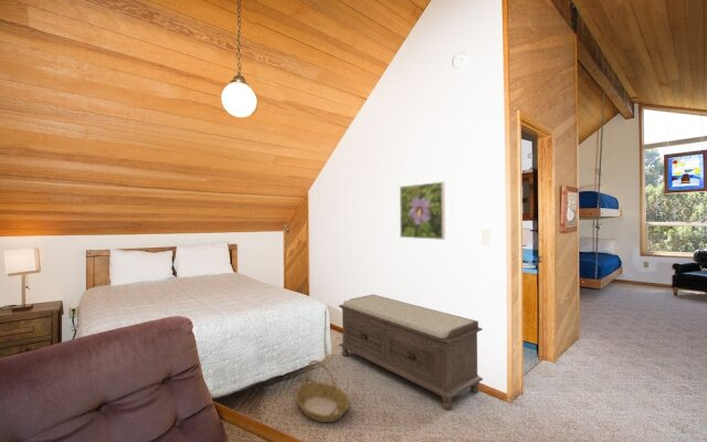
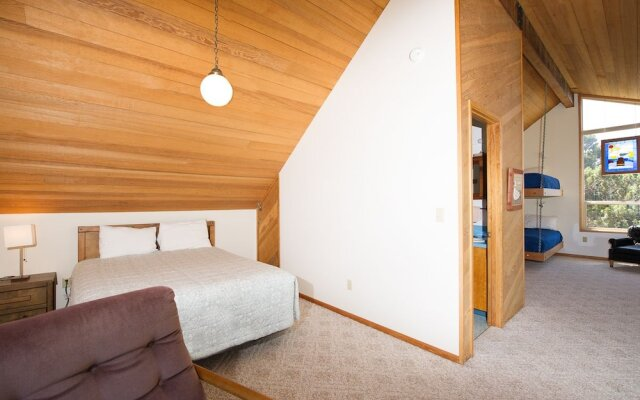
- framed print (421, 211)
- basket (321, 386)
- bench (401, 340)
